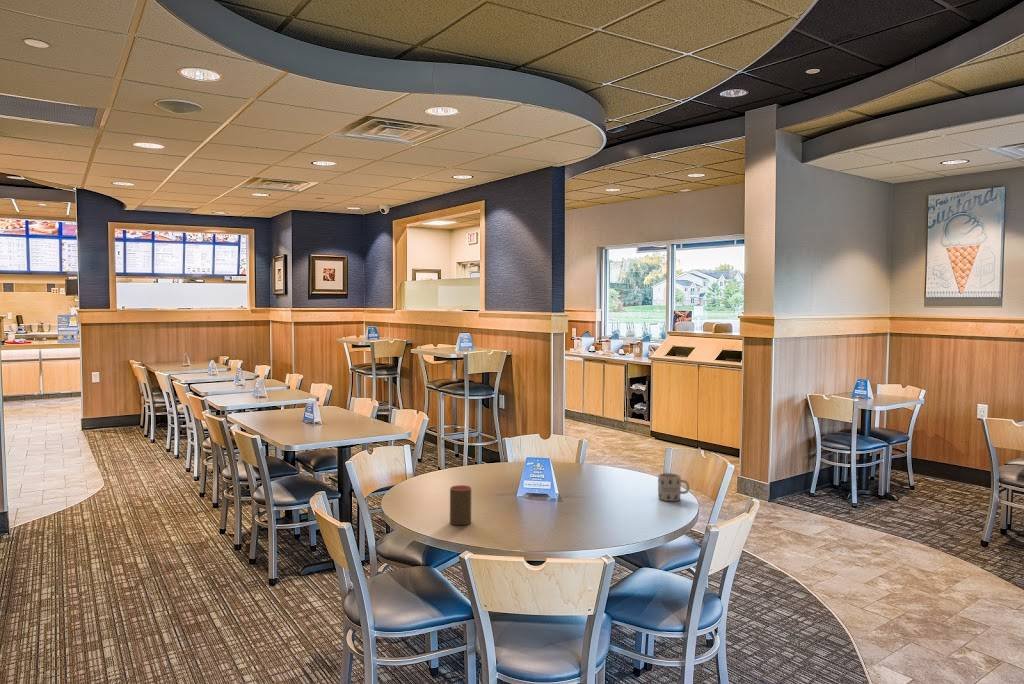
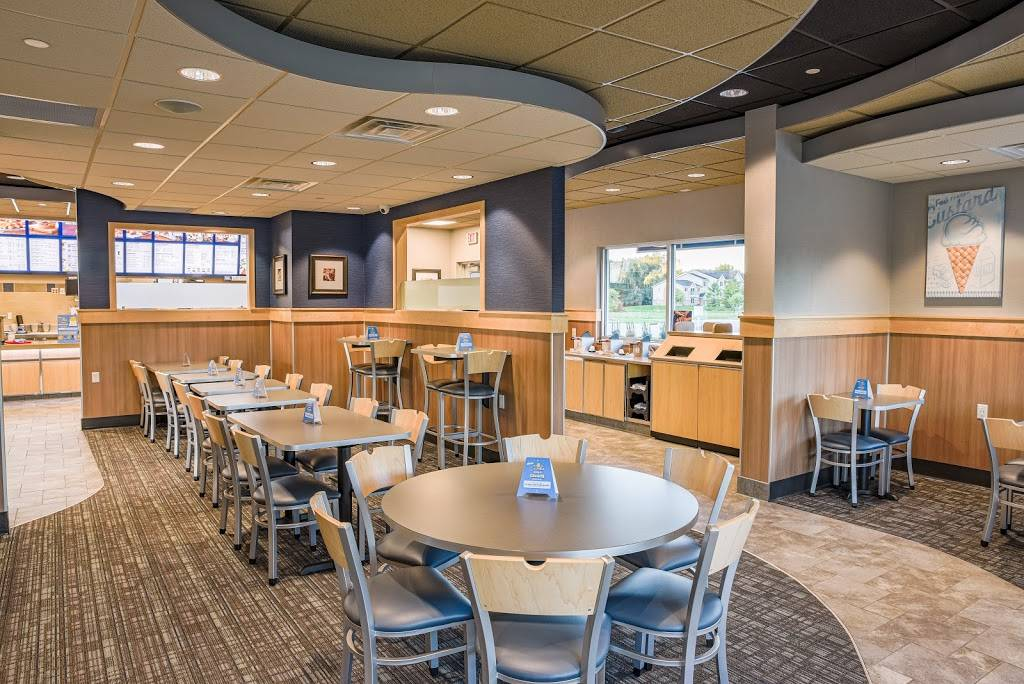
- mug (673, 487)
- cup (460, 504)
